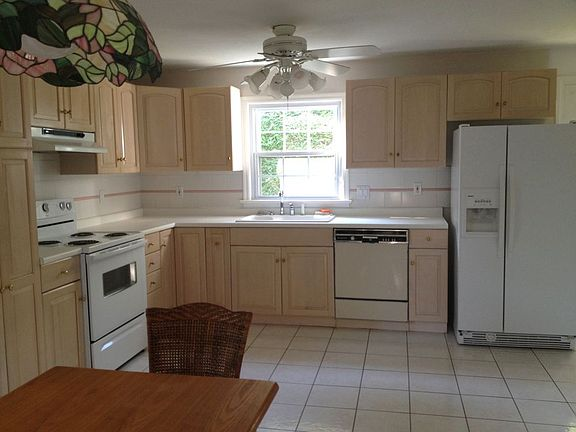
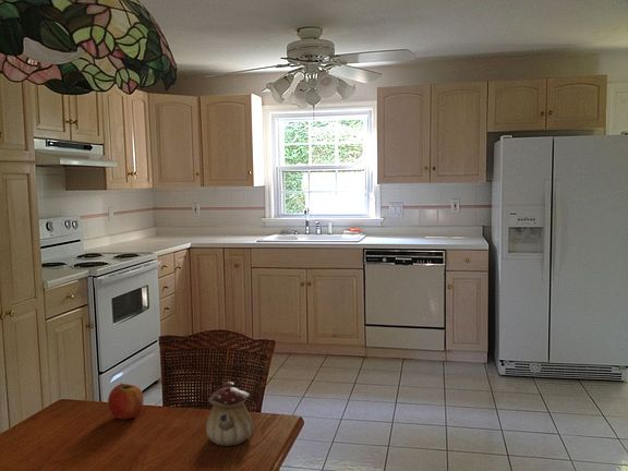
+ teapot (229, 408)
+ fruit (125, 399)
